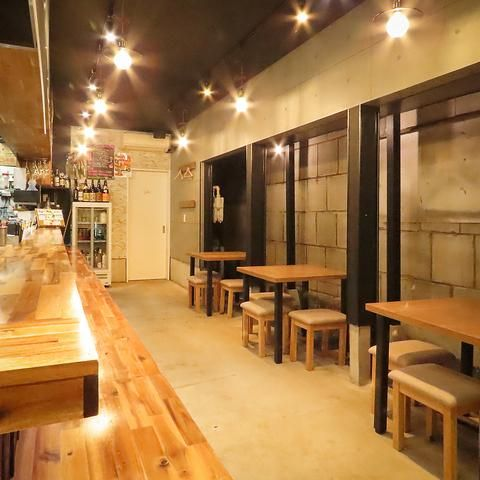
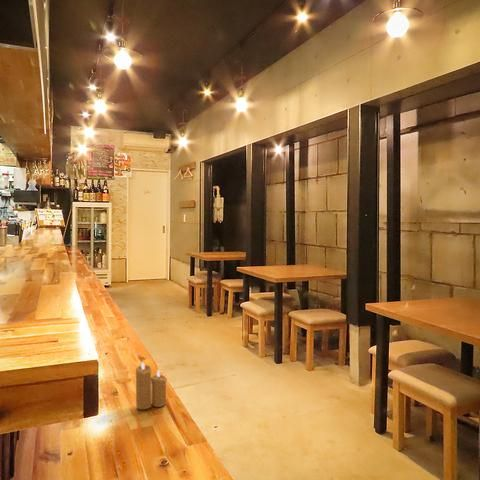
+ candle (151, 383)
